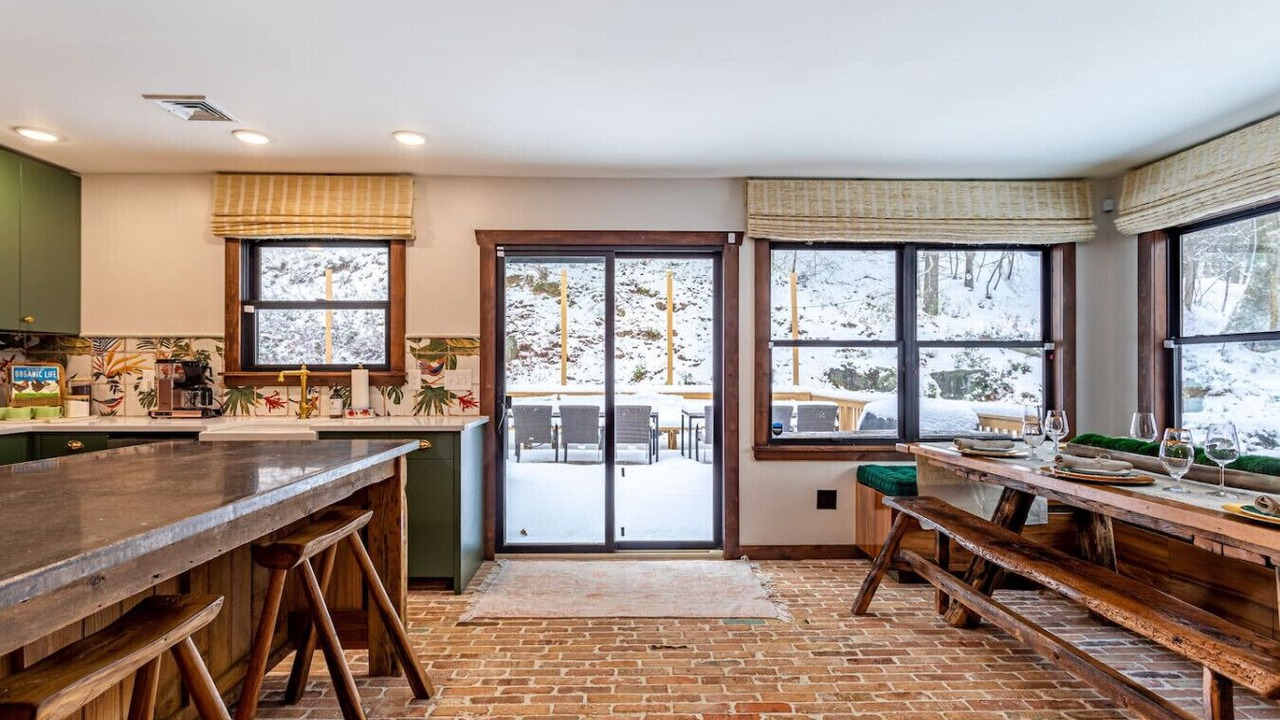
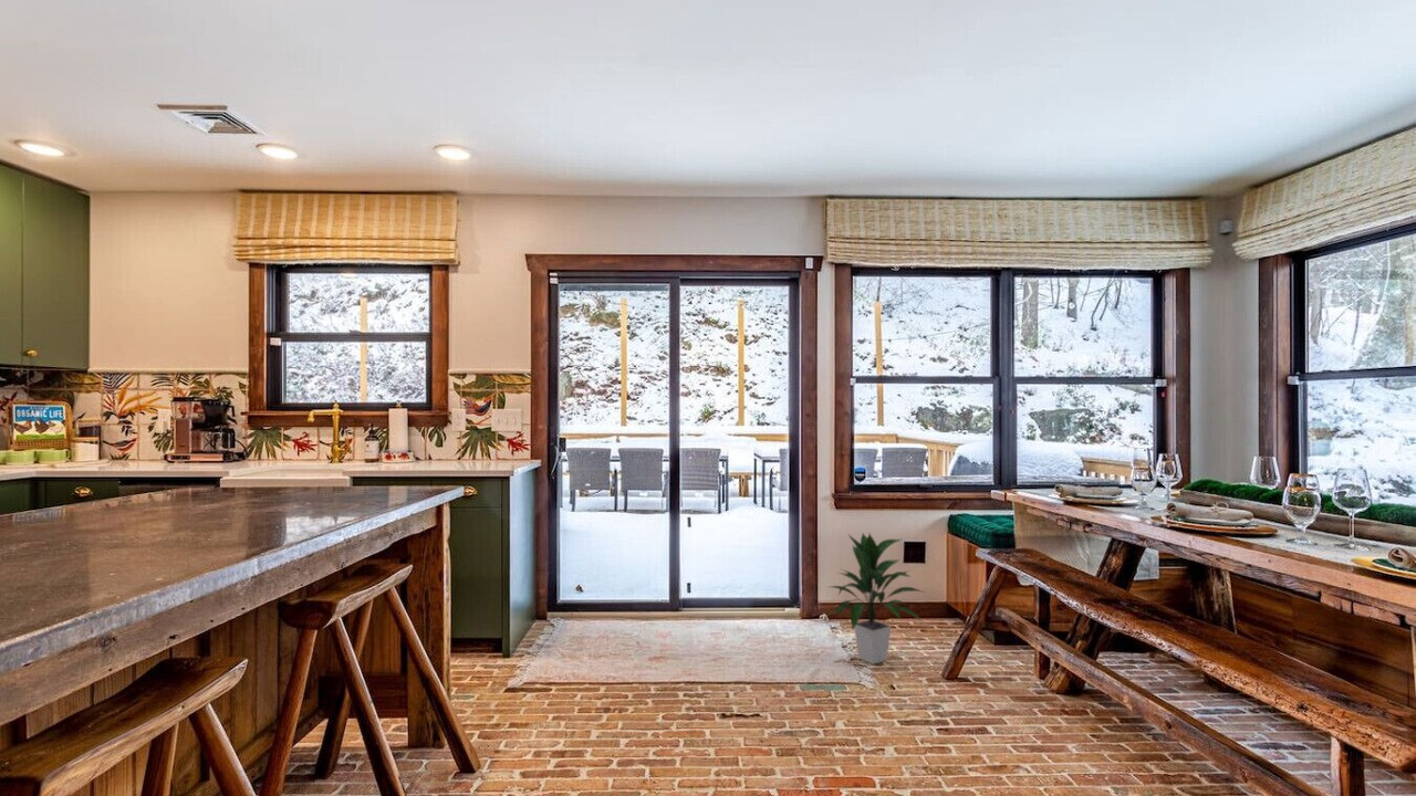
+ indoor plant (871, 593)
